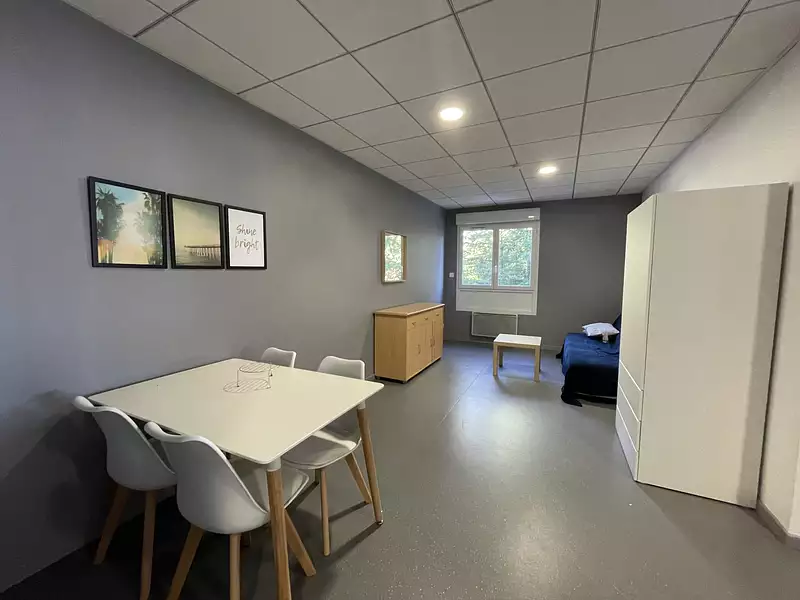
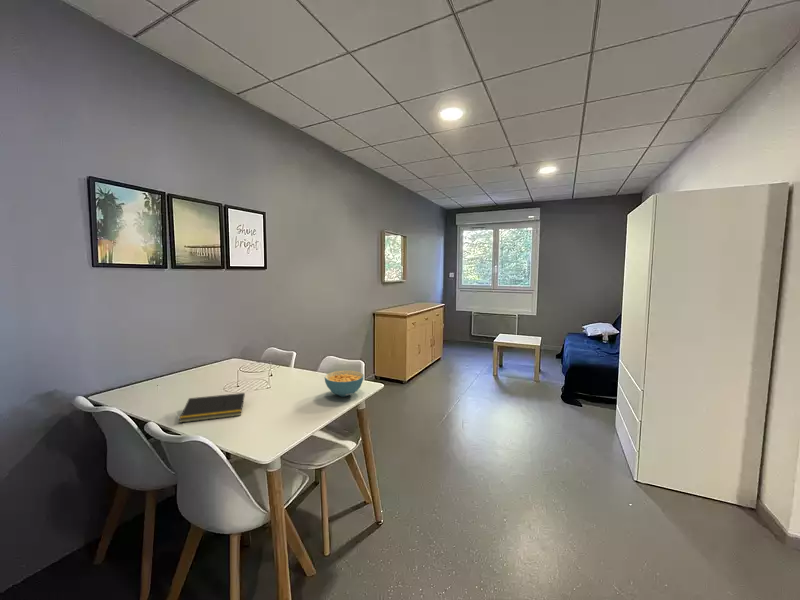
+ notepad (214, 406)
+ cereal bowl (344, 385)
